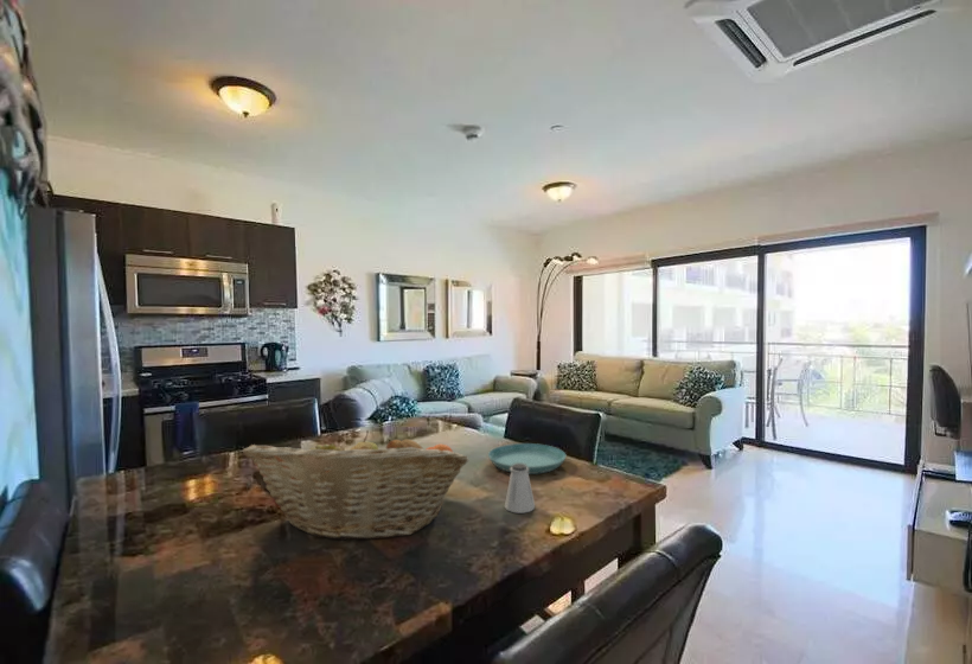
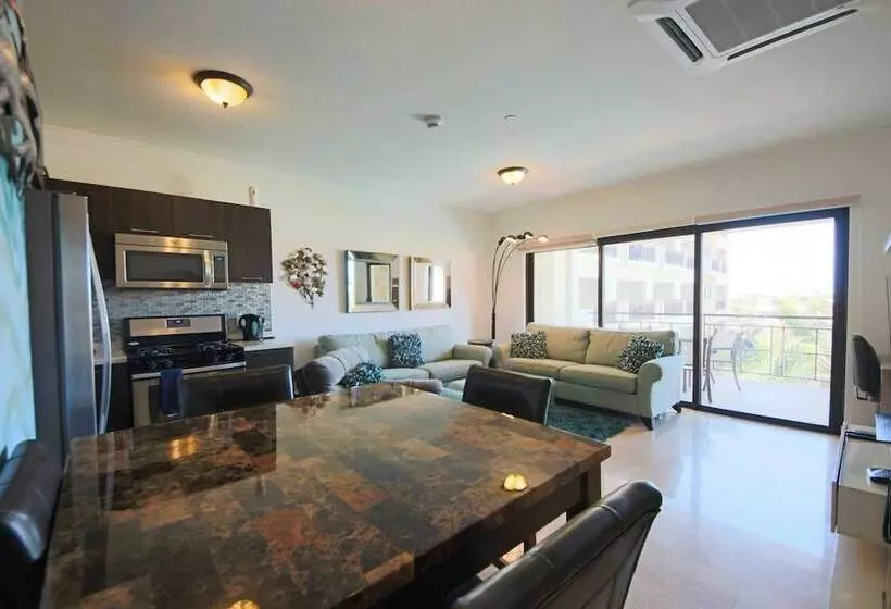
- saltshaker (519, 485)
- saucer (526, 459)
- fruit basket (359, 471)
